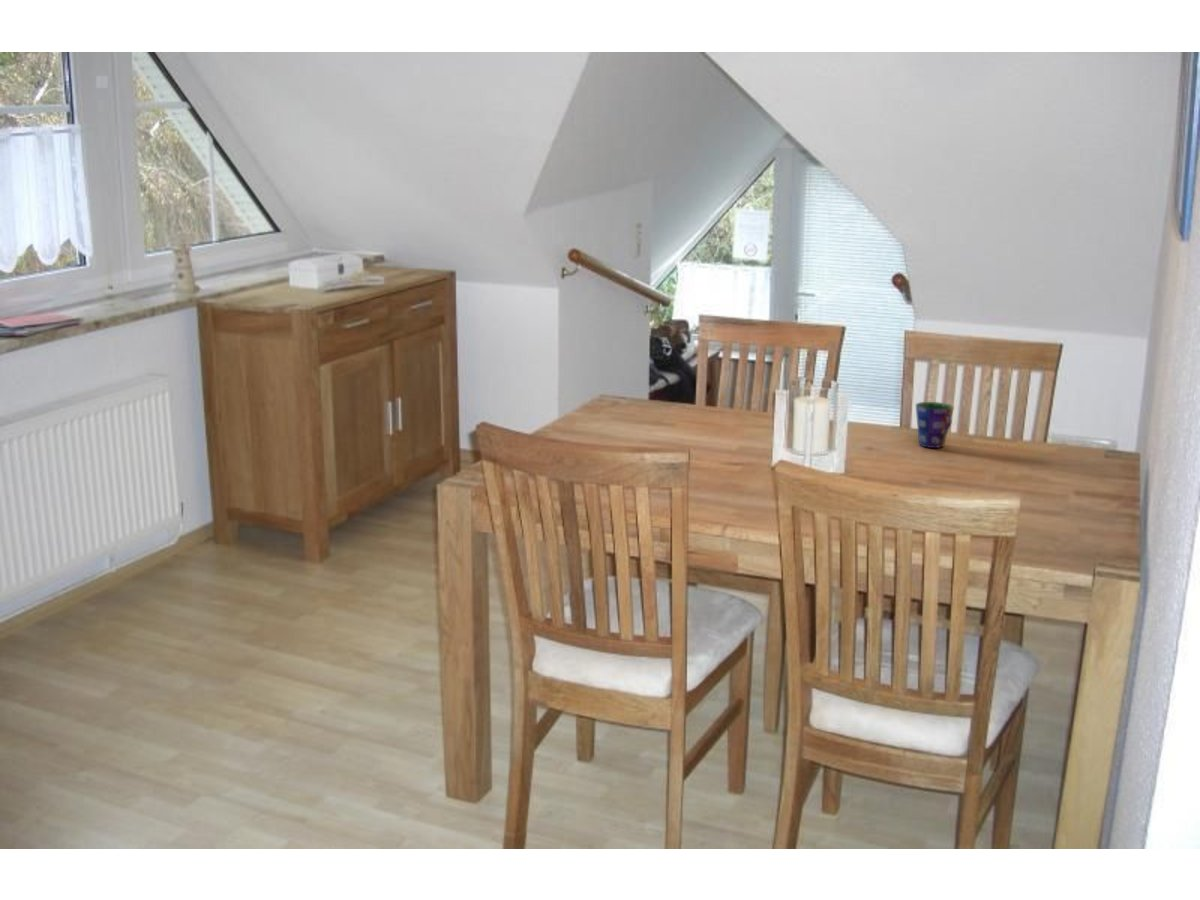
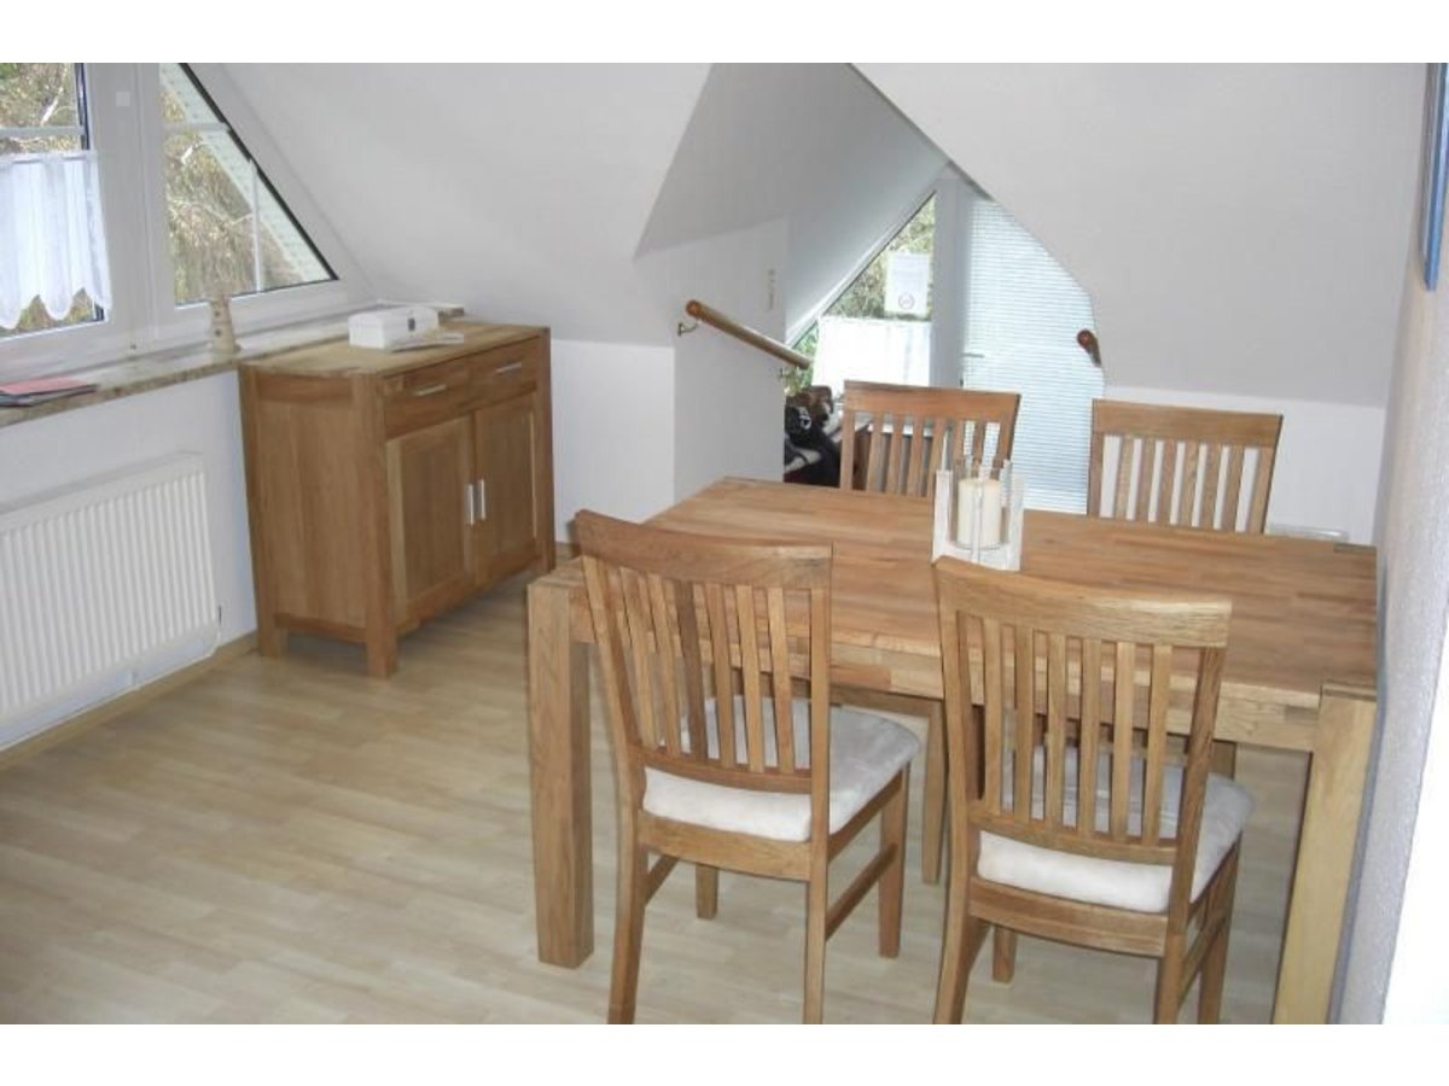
- cup (936, 426)
